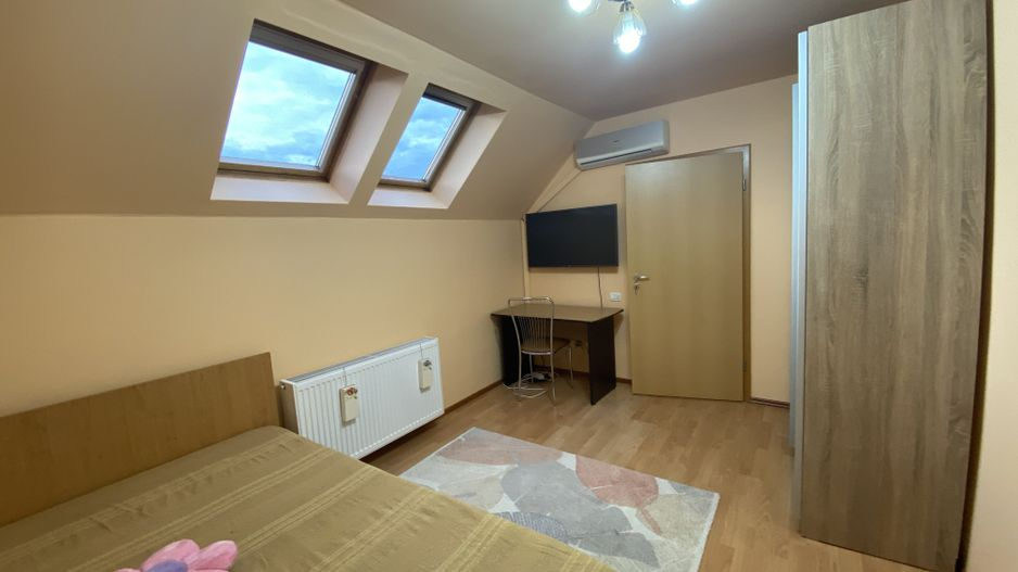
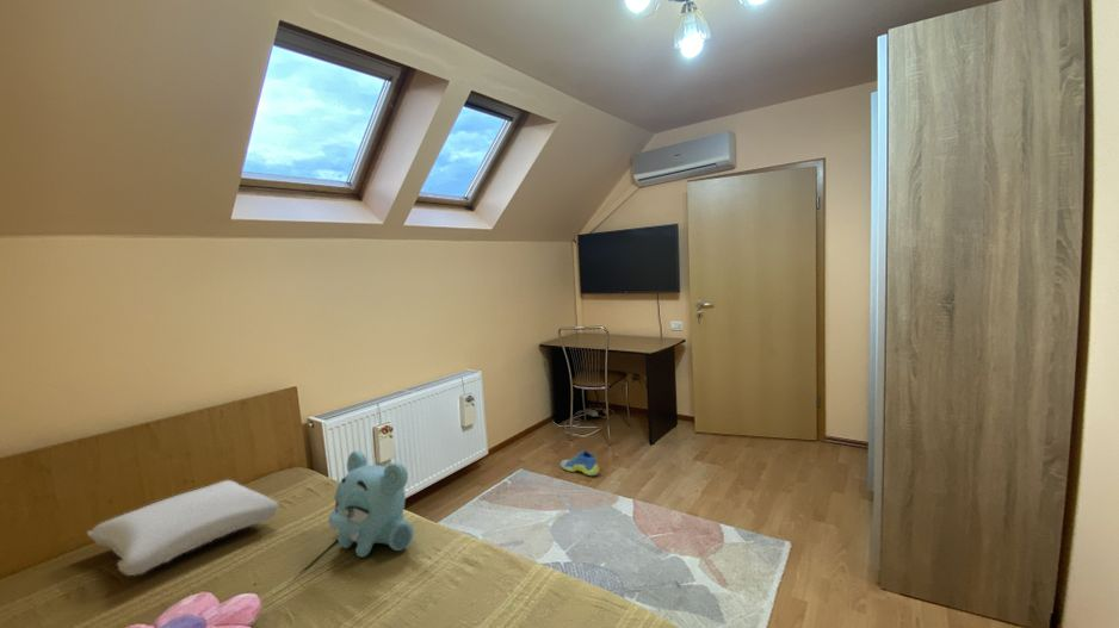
+ teddy bear (366, 502)
+ sneaker (579, 459)
+ pillow (187, 521)
